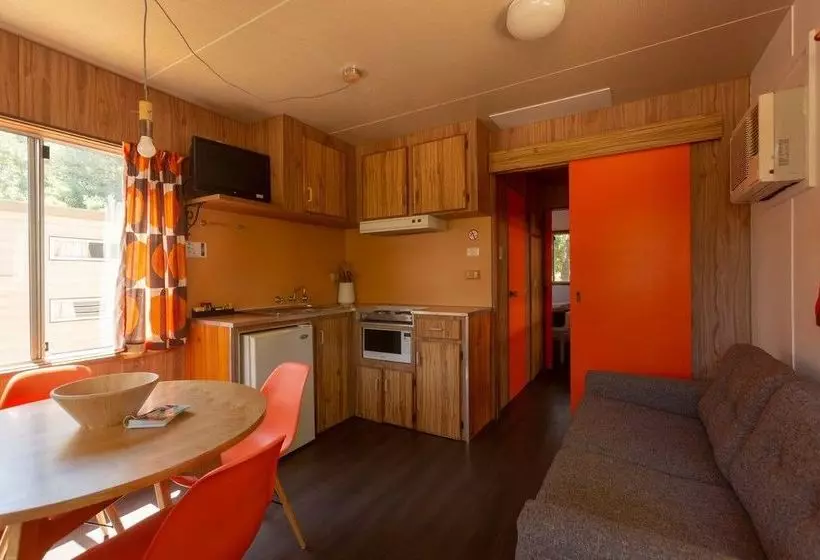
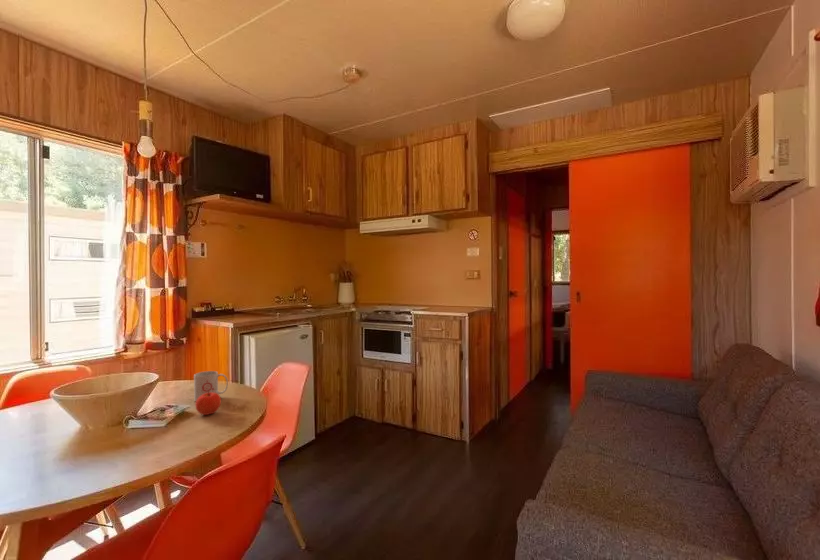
+ mug (211, 385)
+ apple (208, 402)
